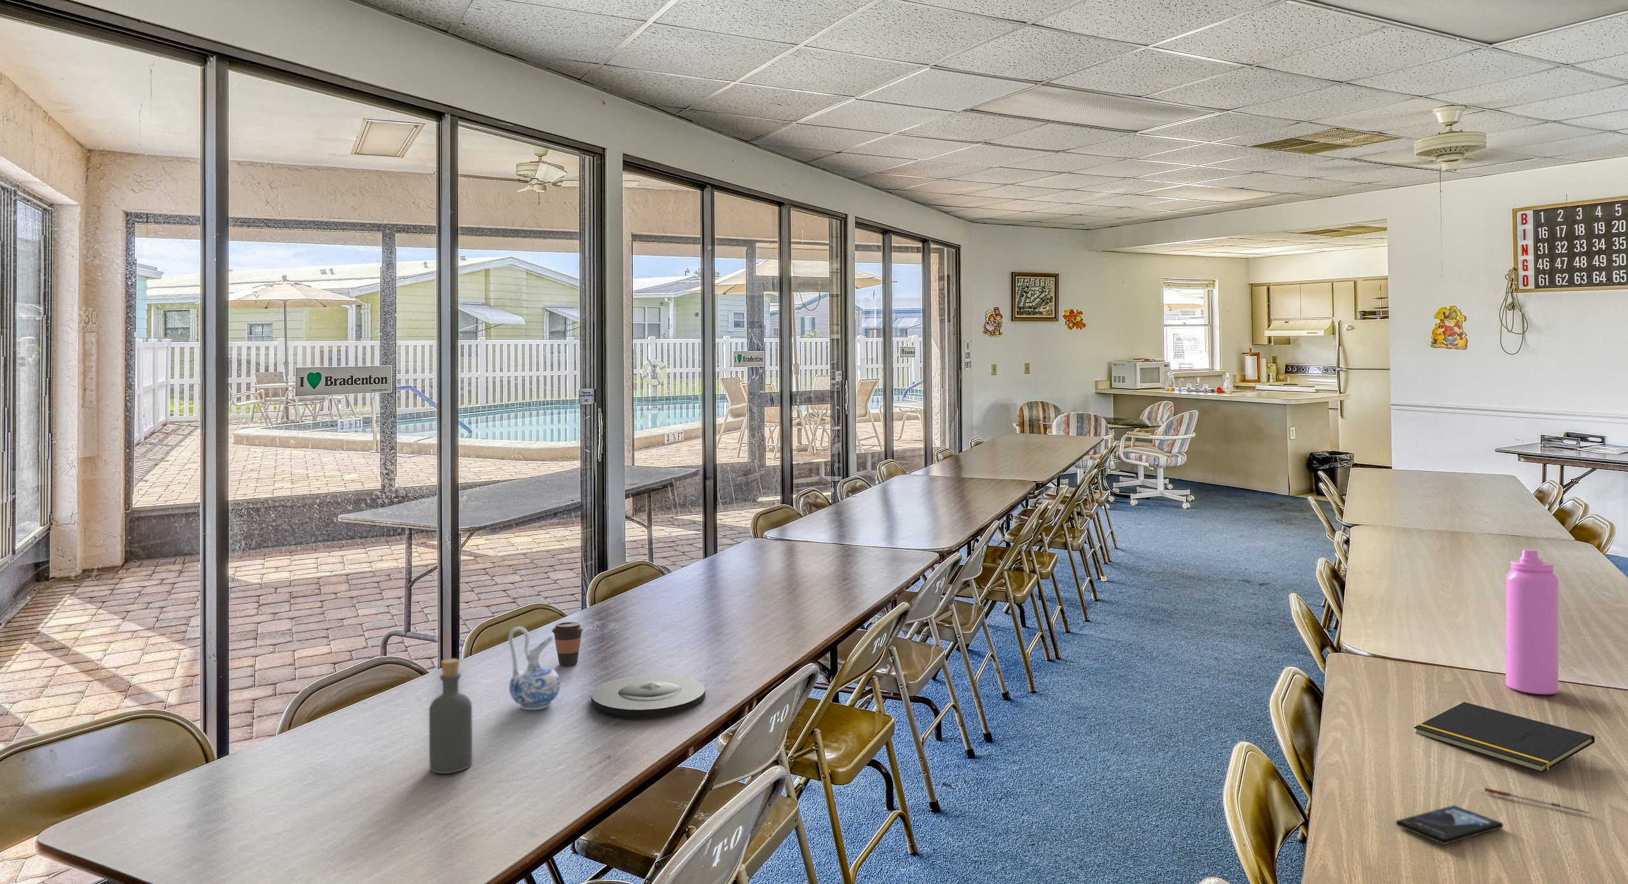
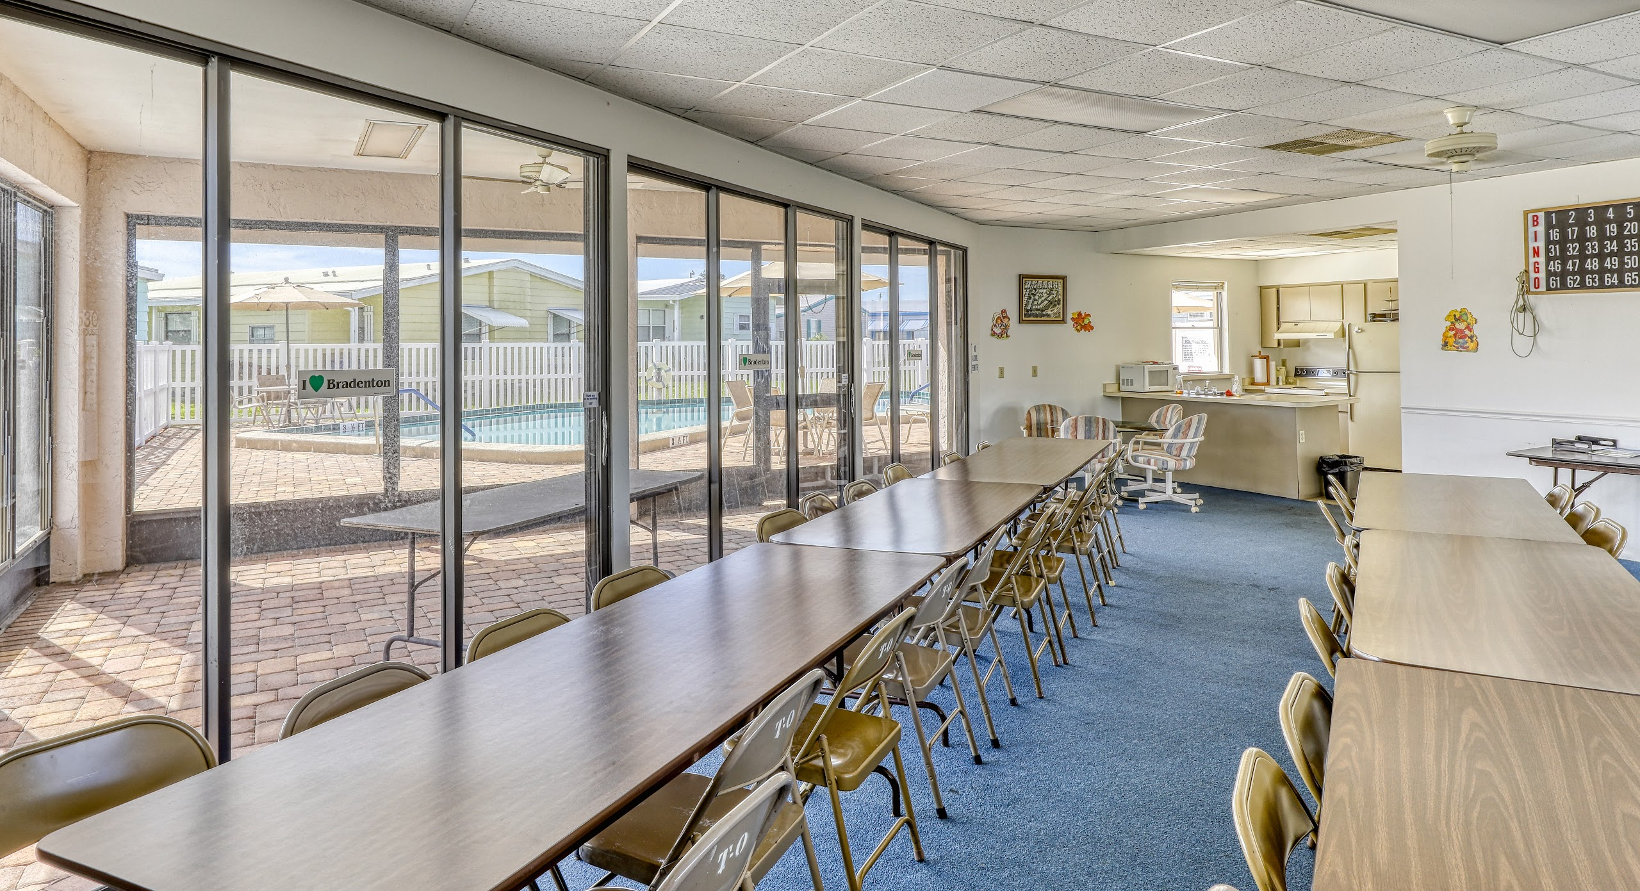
- plate (649, 689)
- smartphone (1448, 824)
- bottle (450, 713)
- notepad (1501, 734)
- pen (1535, 800)
- coffee cup (567, 643)
- ceramic pitcher (535, 665)
- water bottle (1531, 619)
